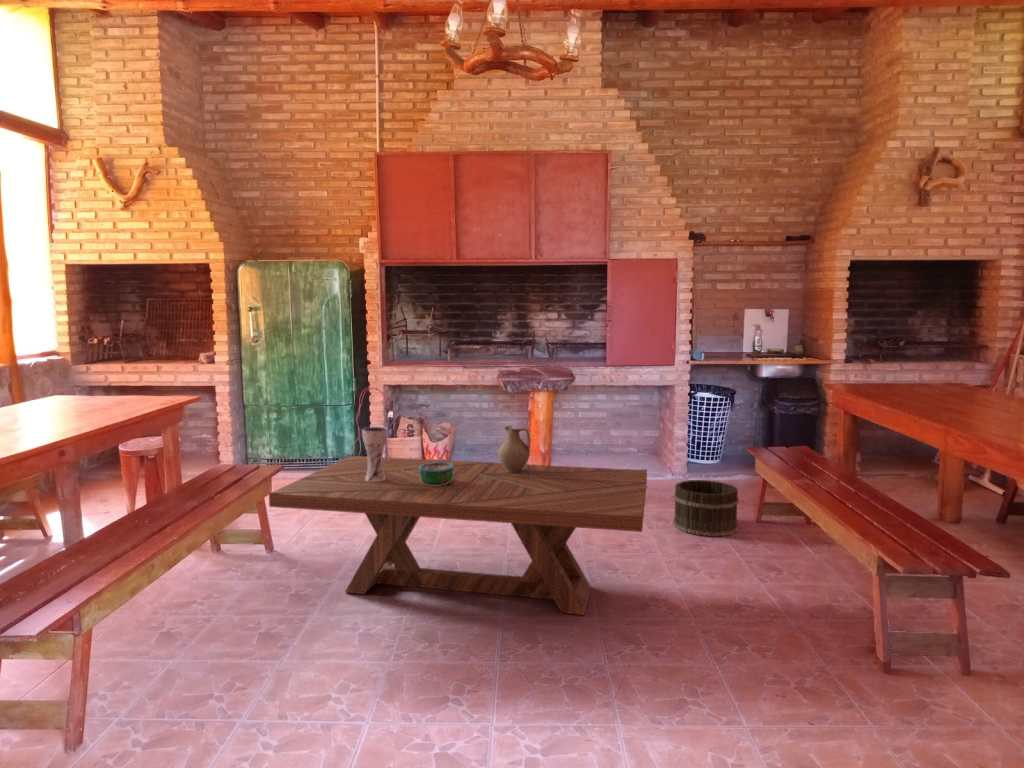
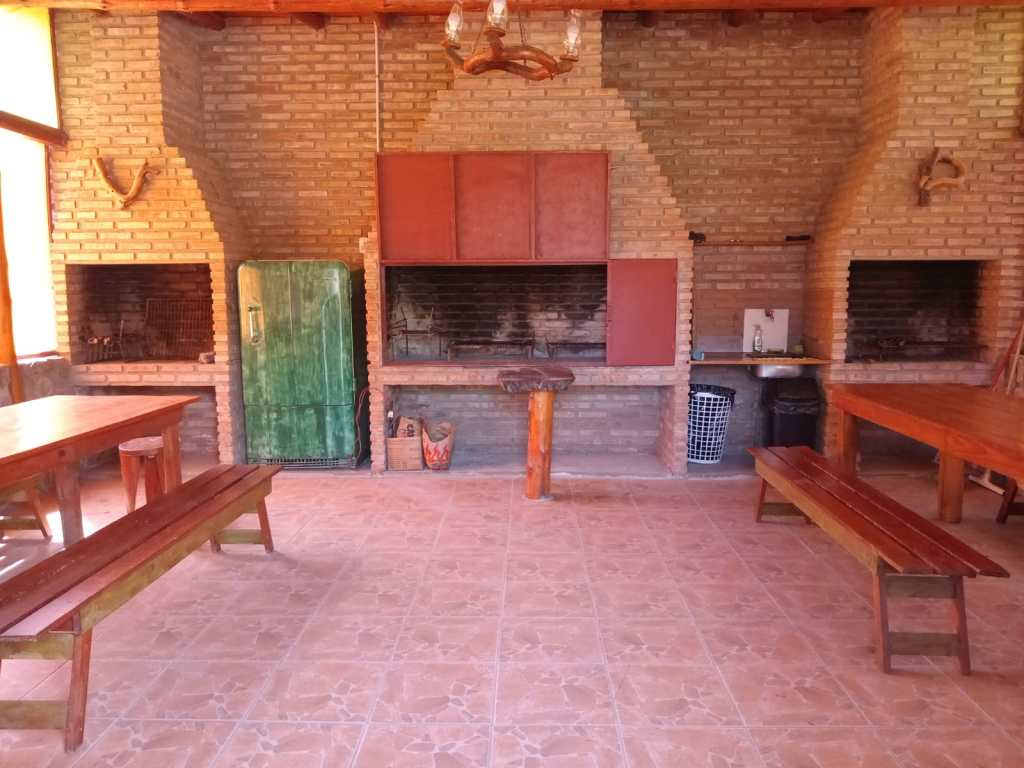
- ceramic jug (514, 447)
- vase (375, 452)
- dining table (472, 520)
- bucket (705, 506)
- decorative bowl (436, 472)
